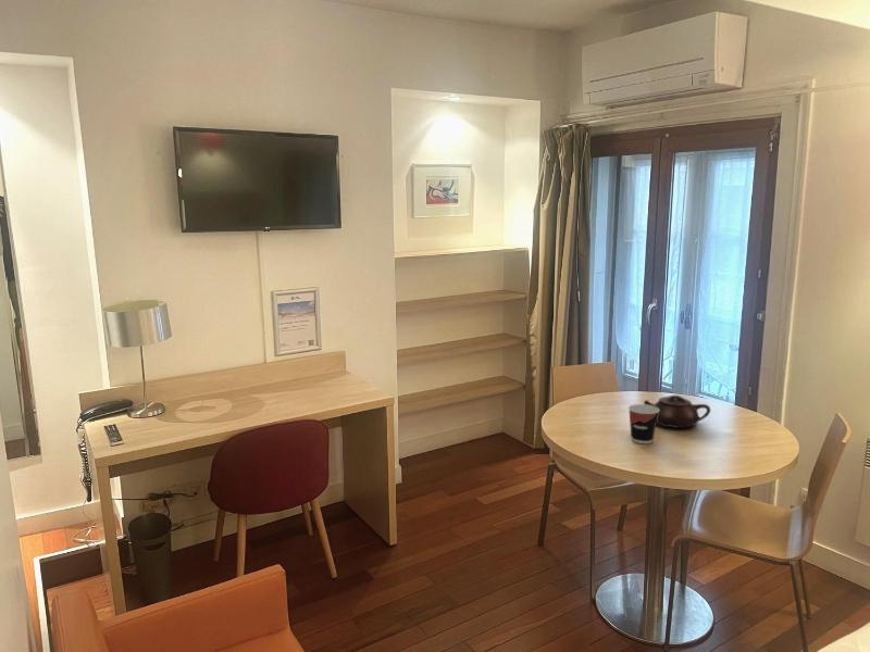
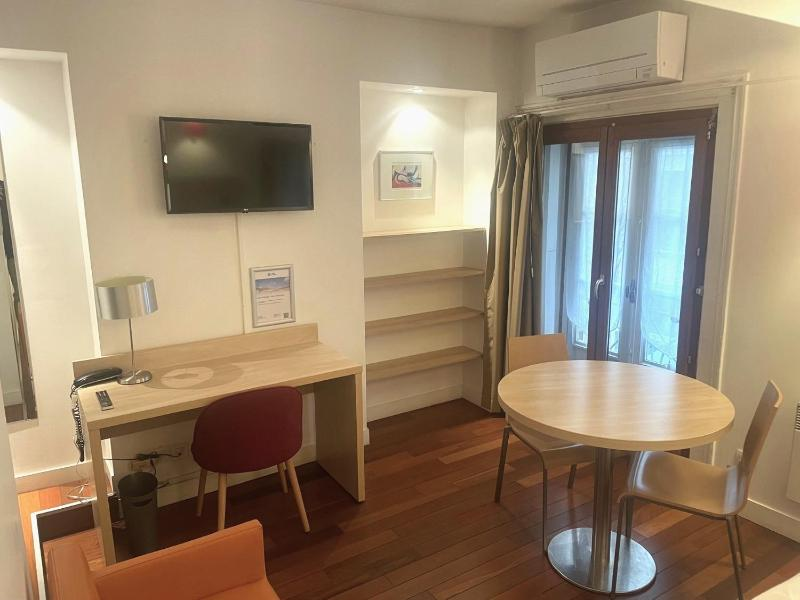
- cup (643, 424)
- teapot (675, 410)
